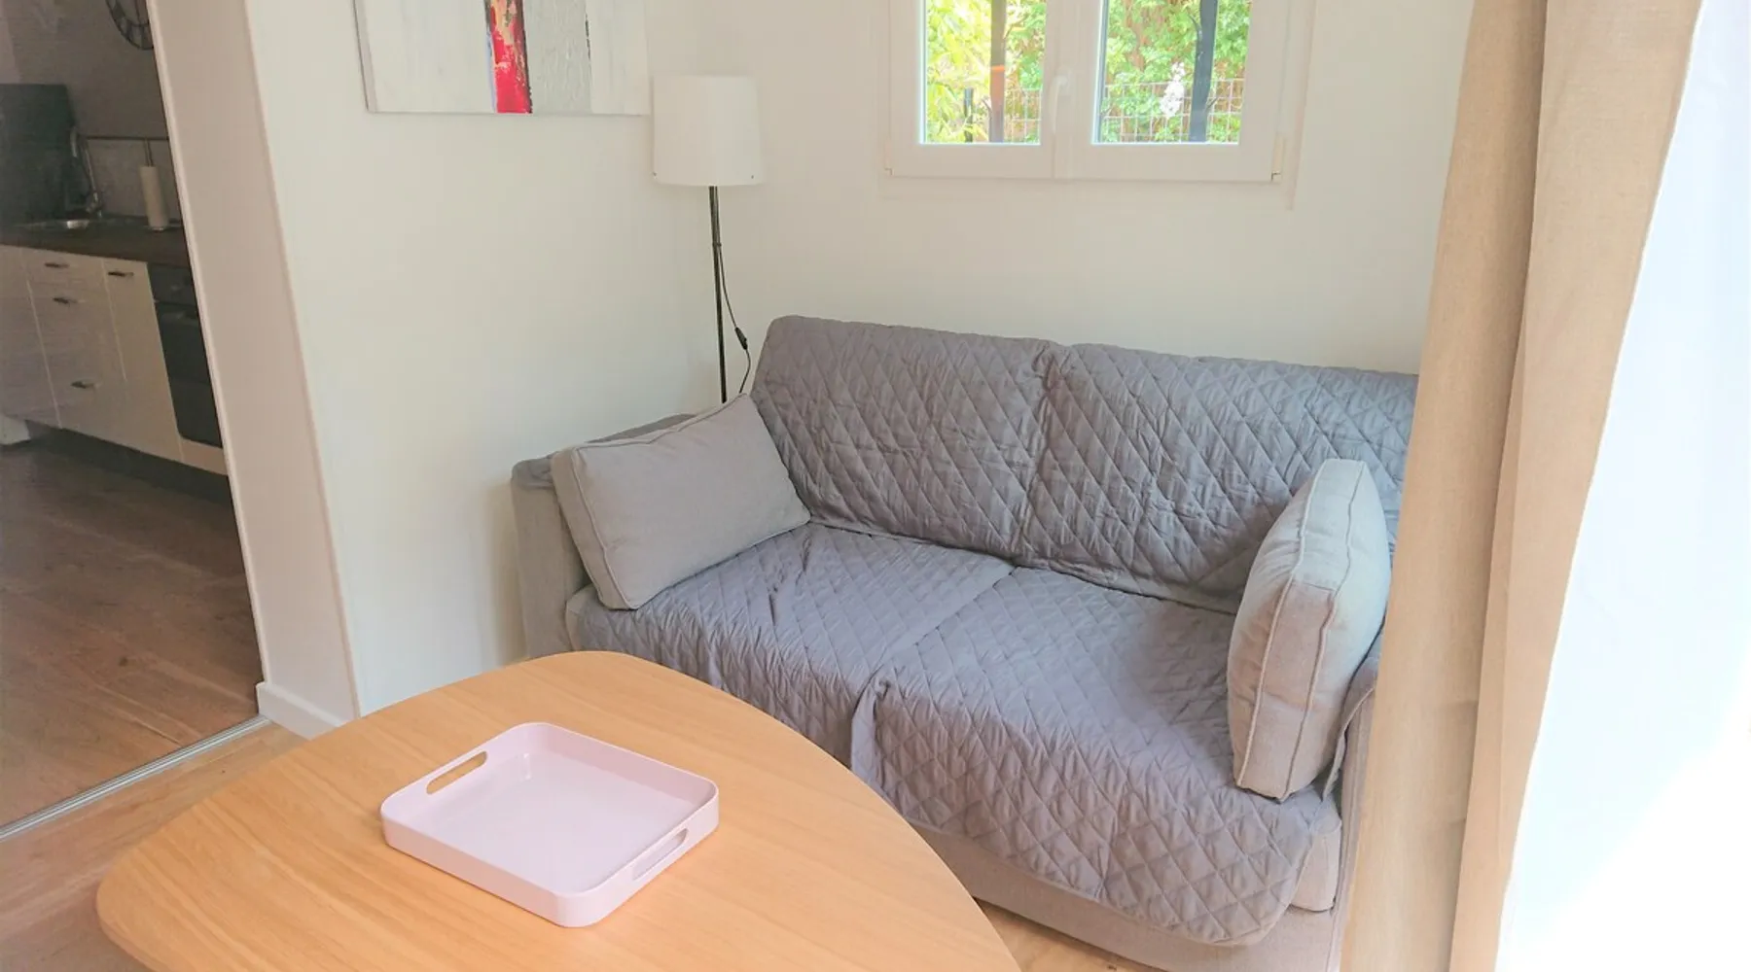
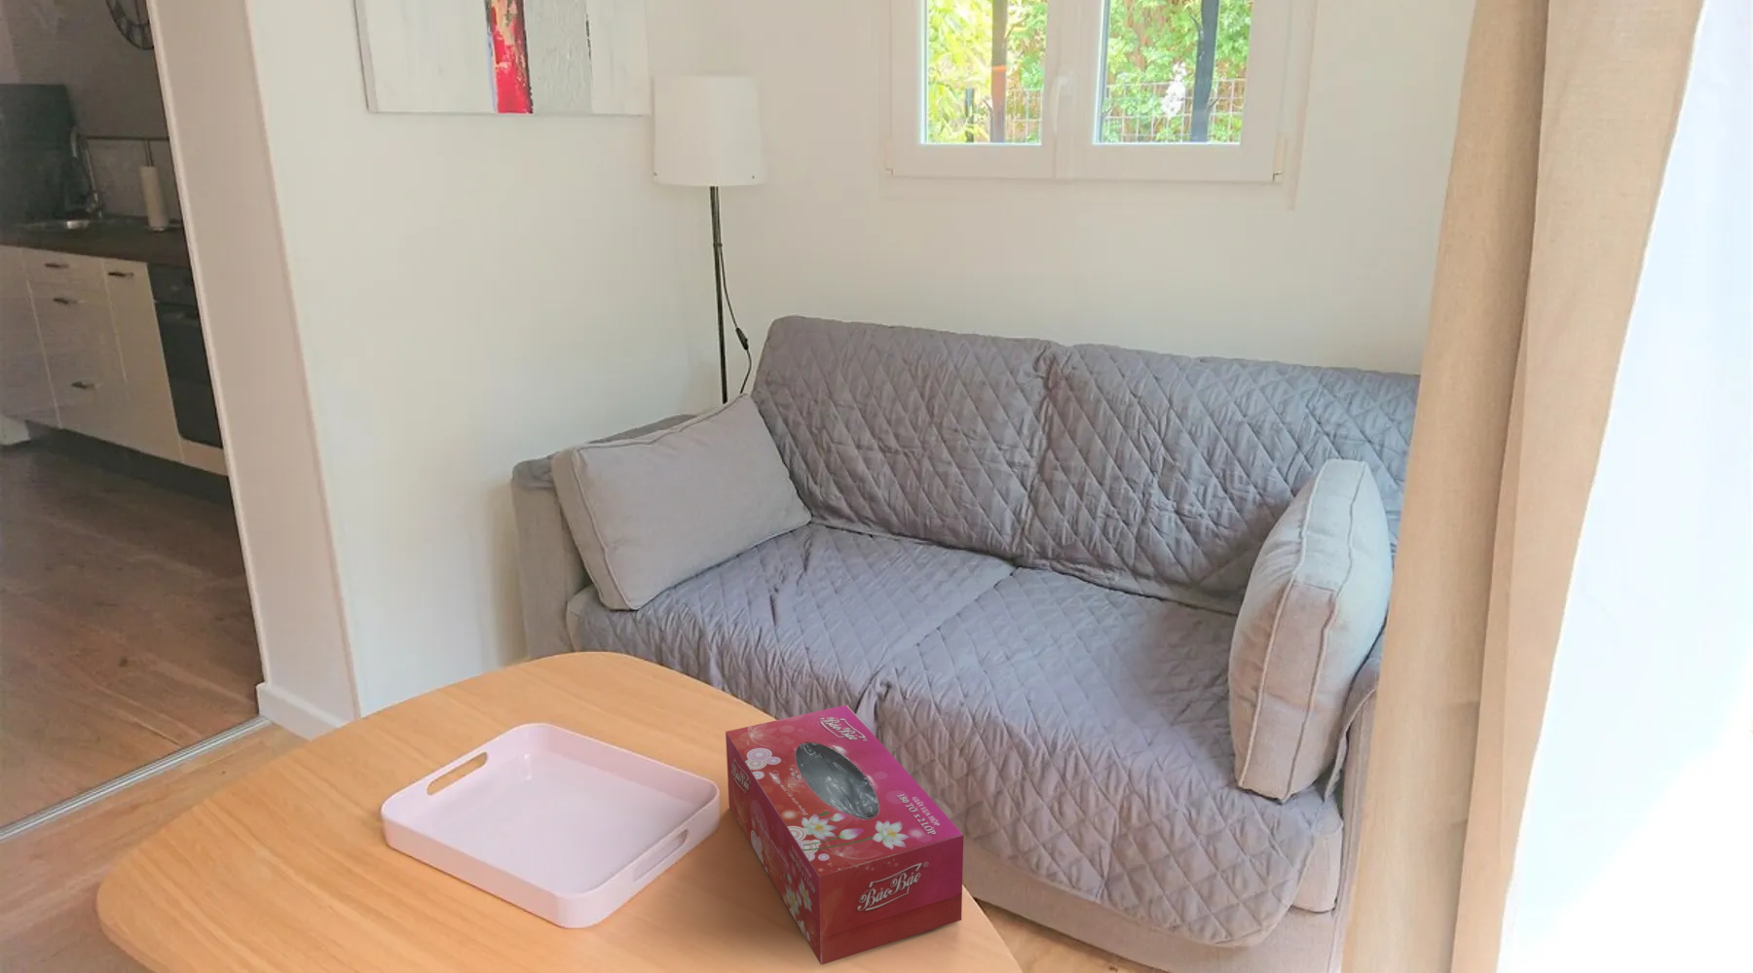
+ tissue box (835, 820)
